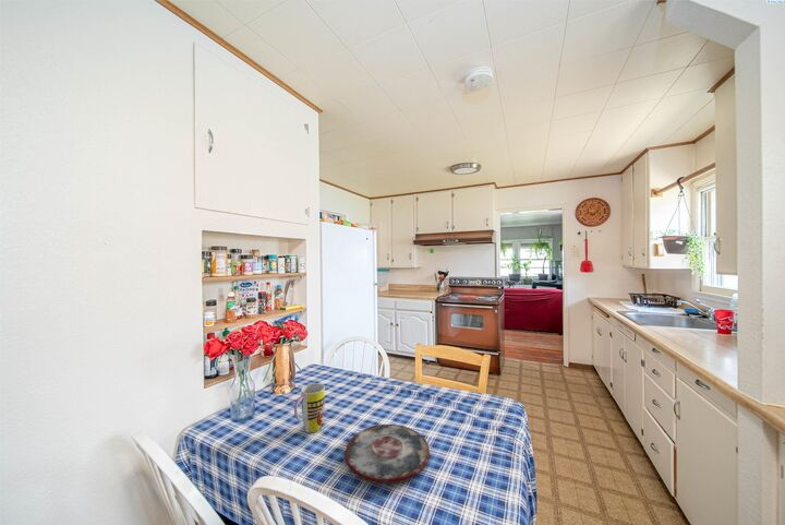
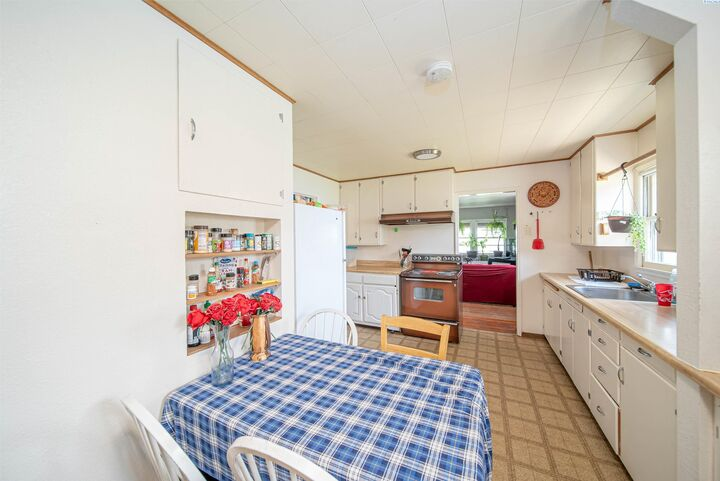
- plate (387, 450)
- mug (309, 410)
